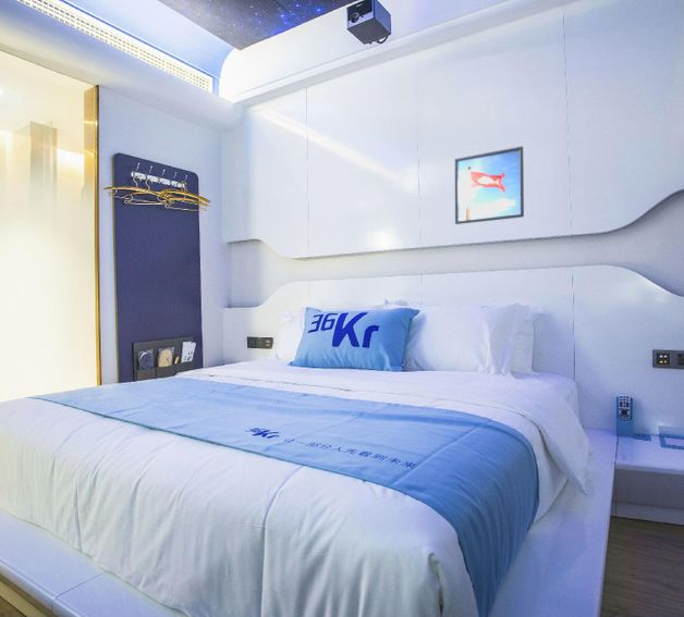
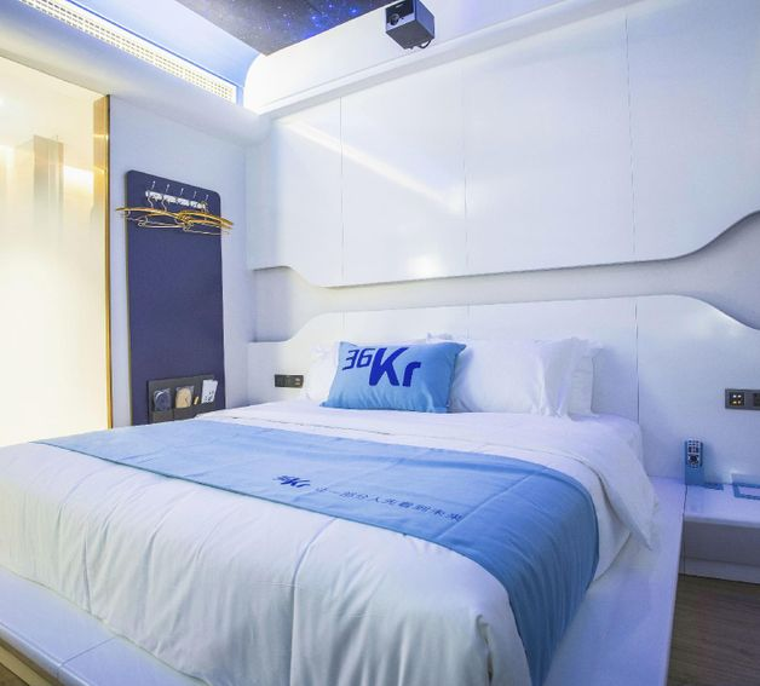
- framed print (487, 186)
